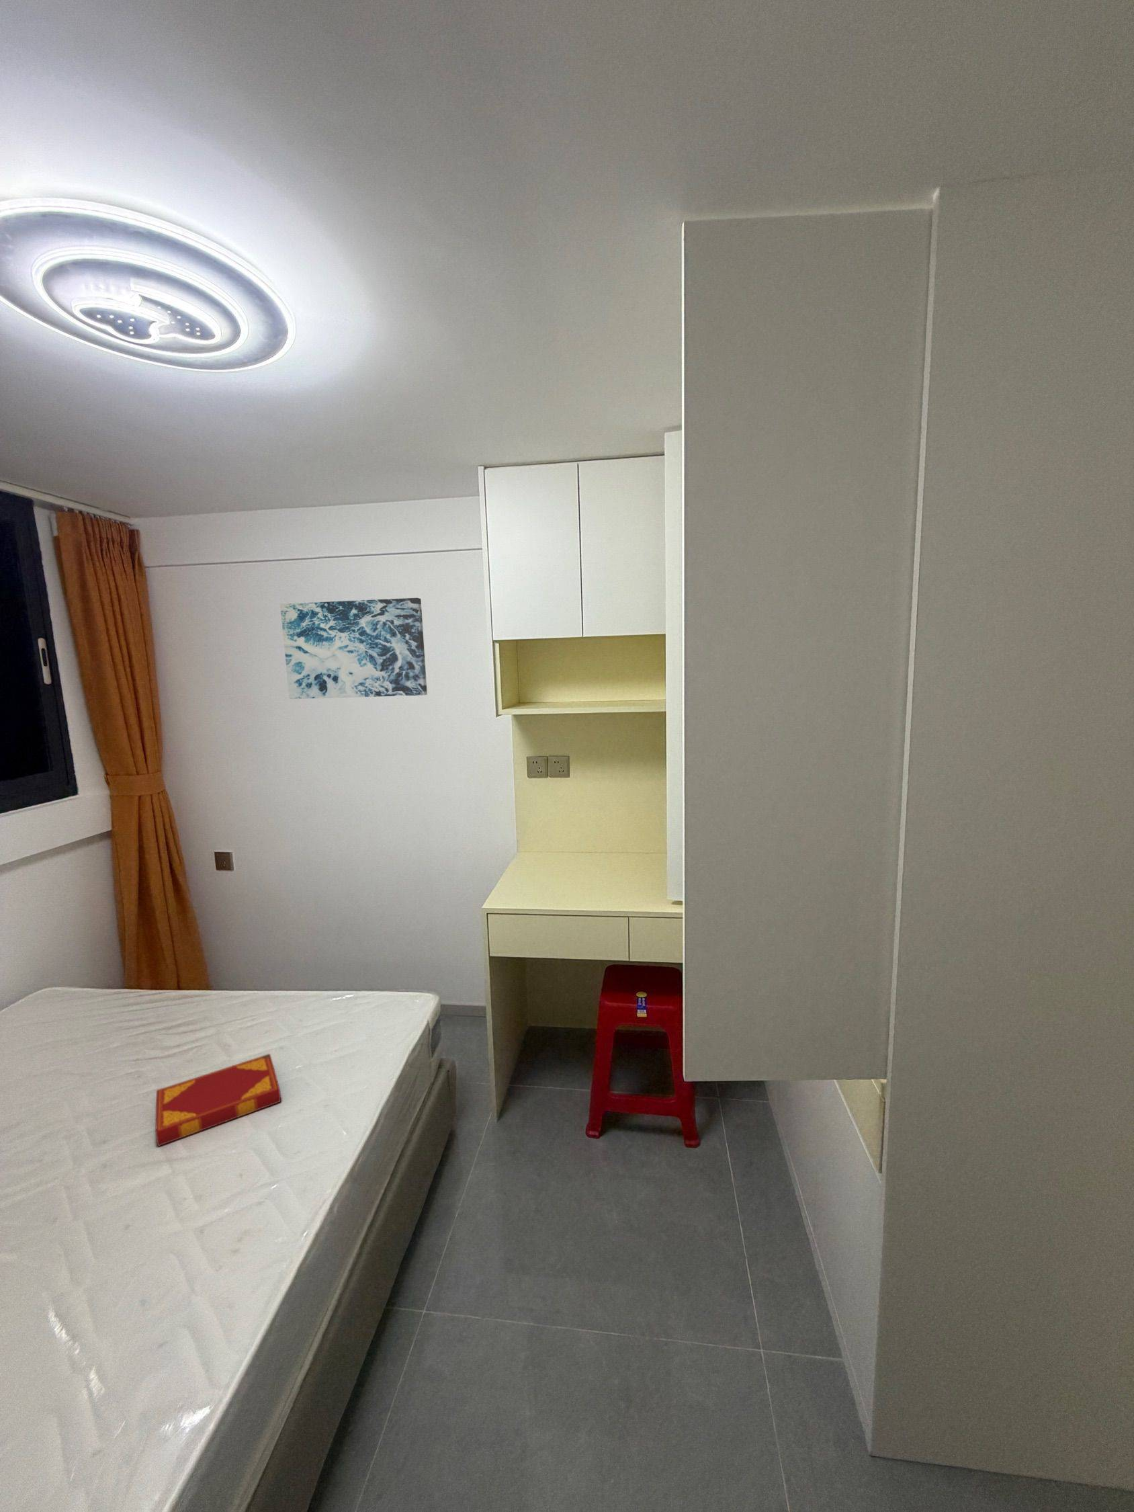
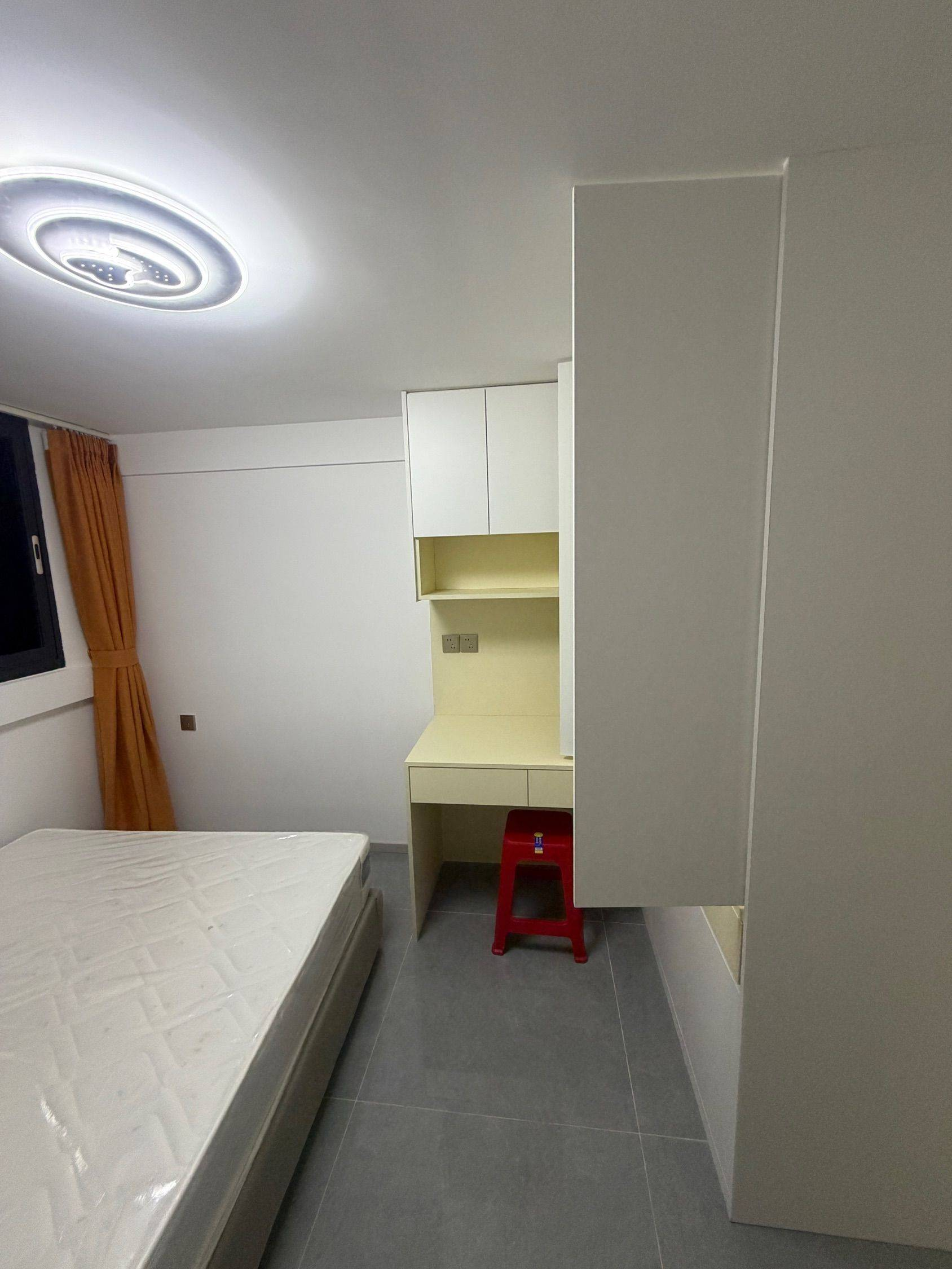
- hardback book (218, 1096)
- wall art (354, 649)
